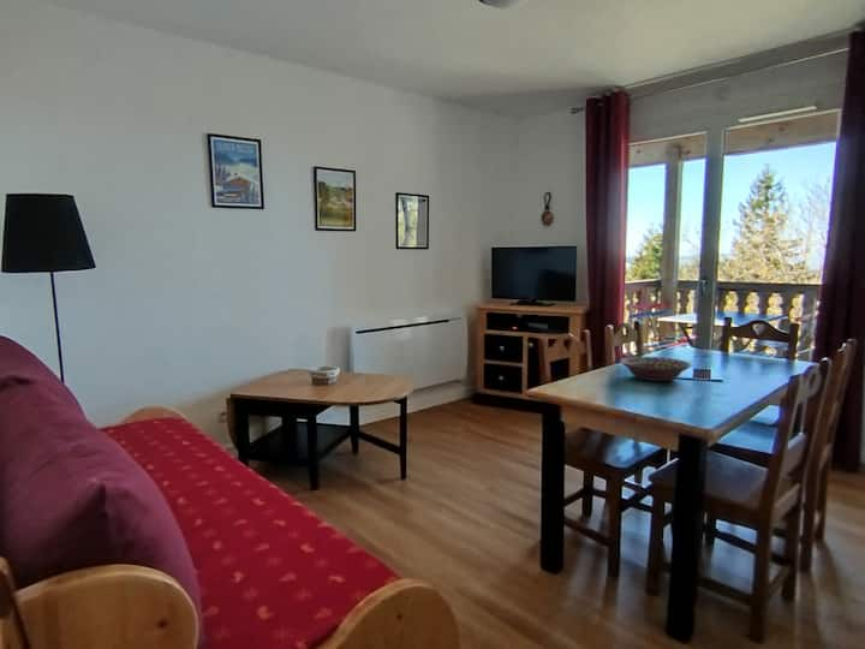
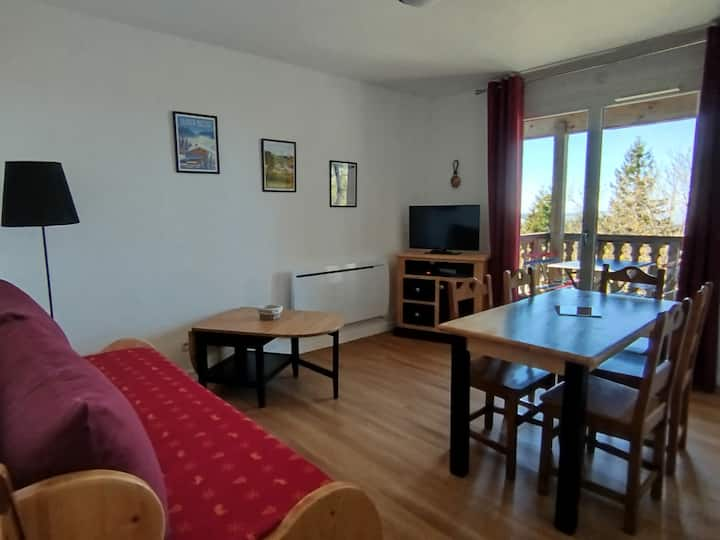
- decorative bowl (654, 369)
